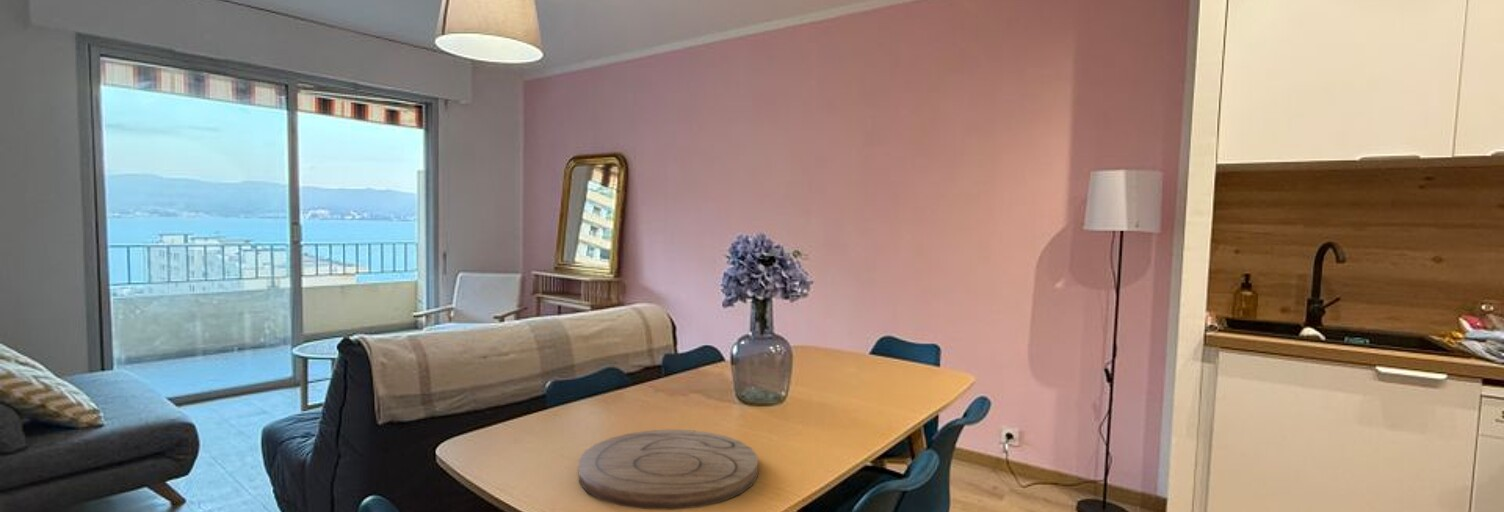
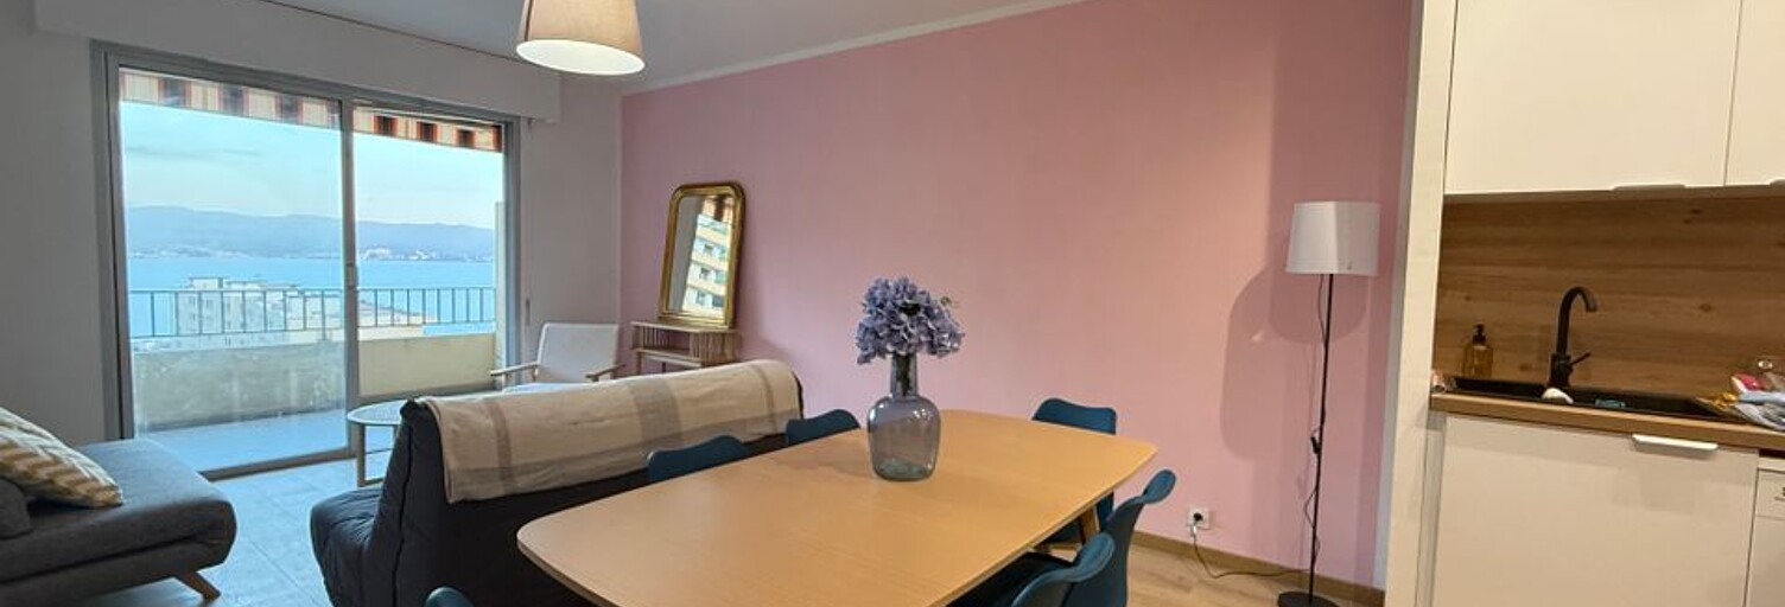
- cutting board (669, 464)
